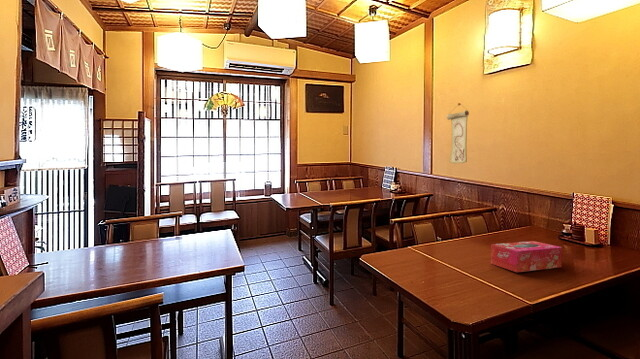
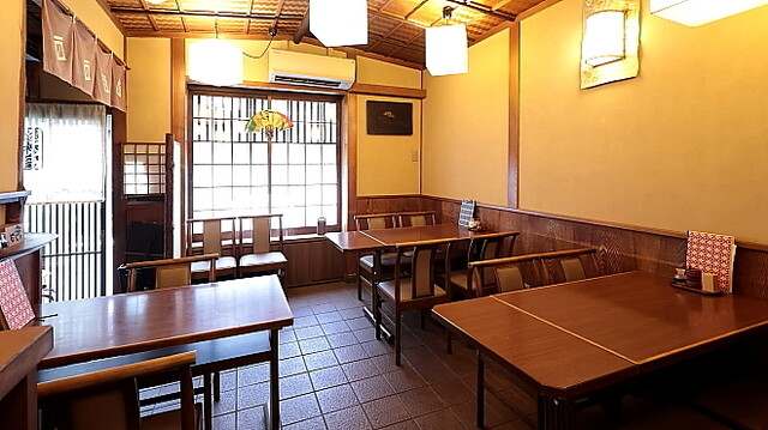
- wall scroll (457, 133)
- tissue box (525, 255)
